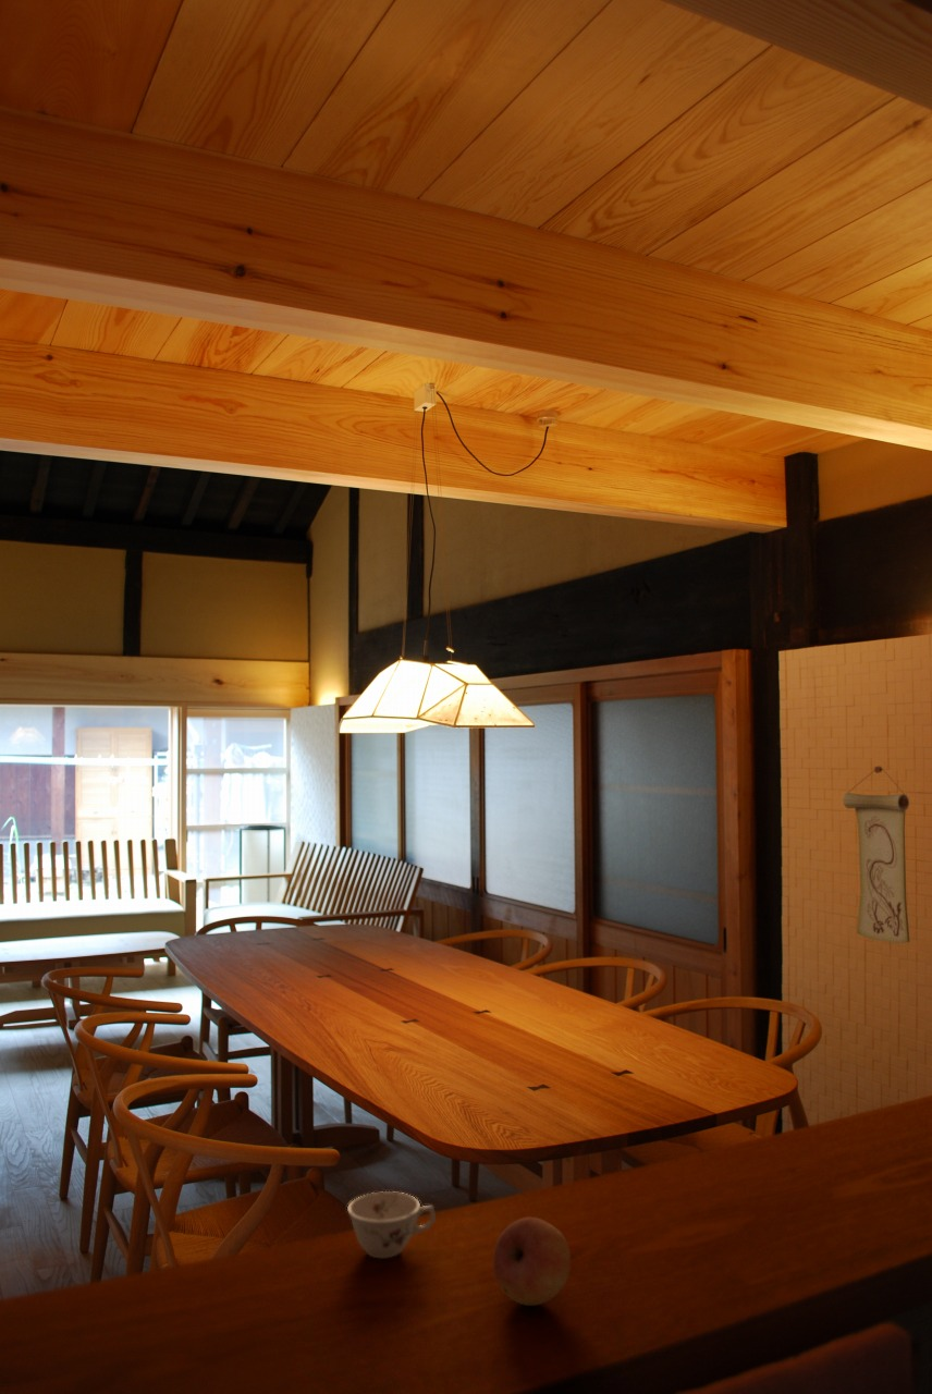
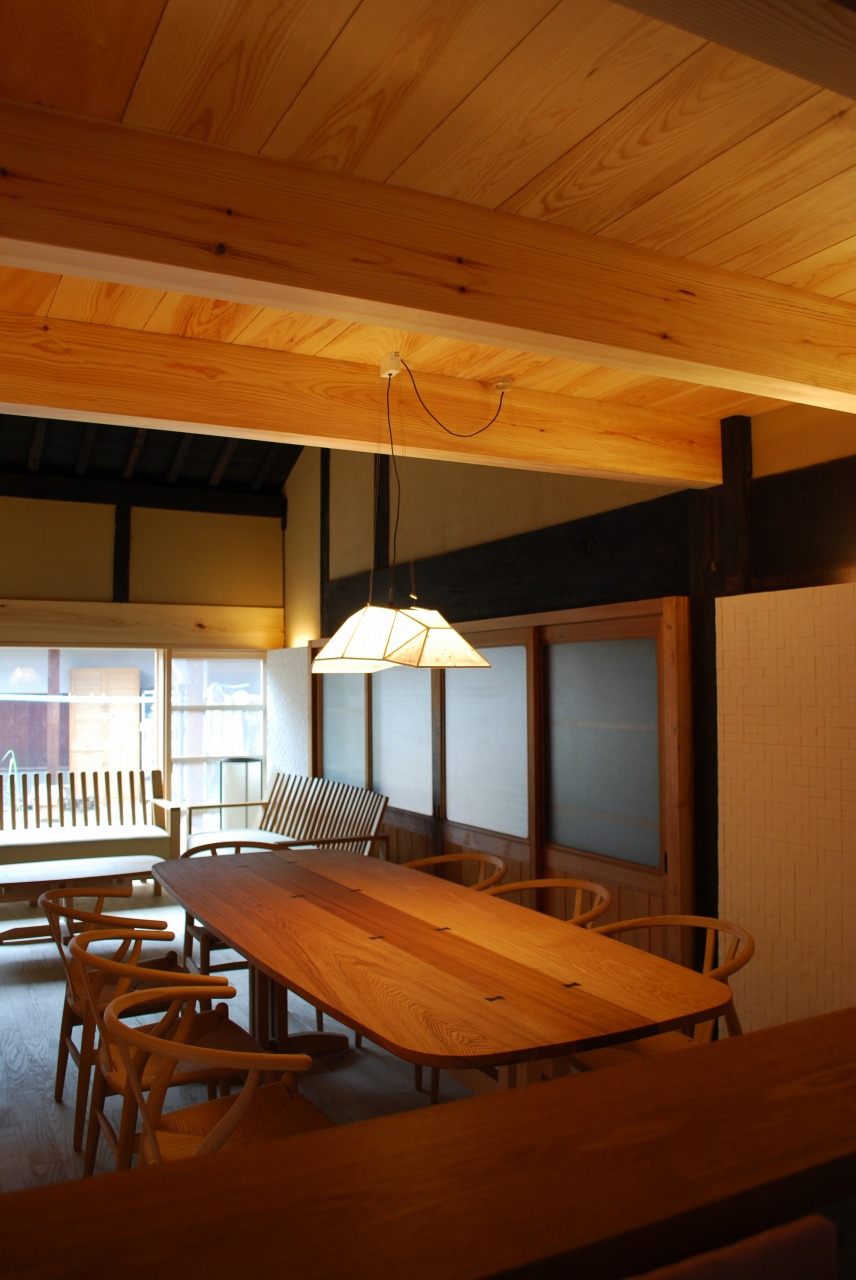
- wall scroll (876, 853)
- teacup (392, 1226)
- fruit (531, 1260)
